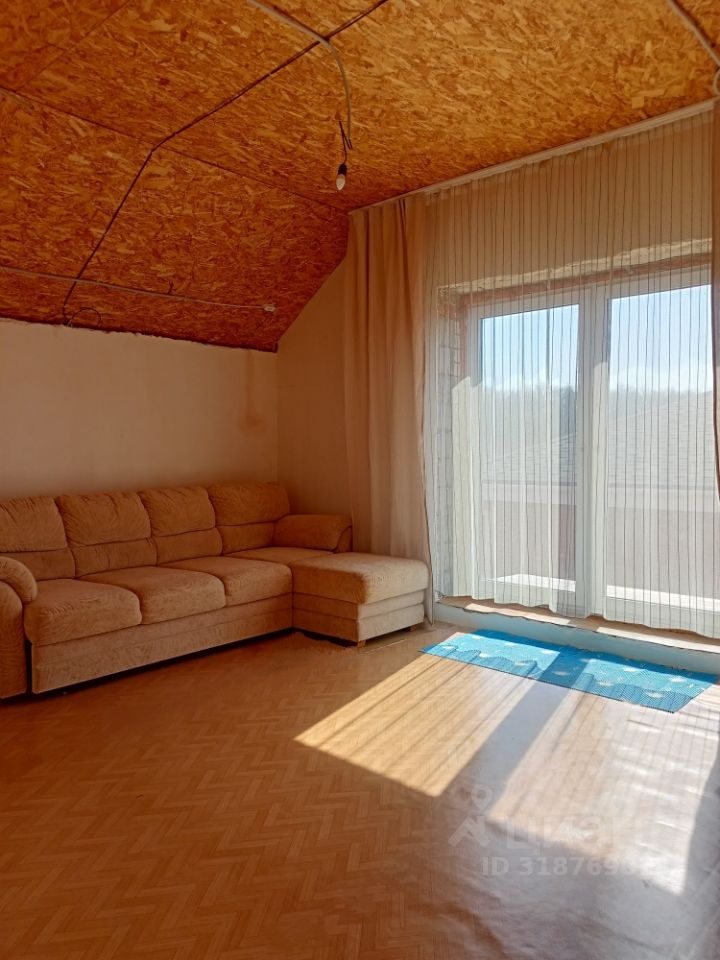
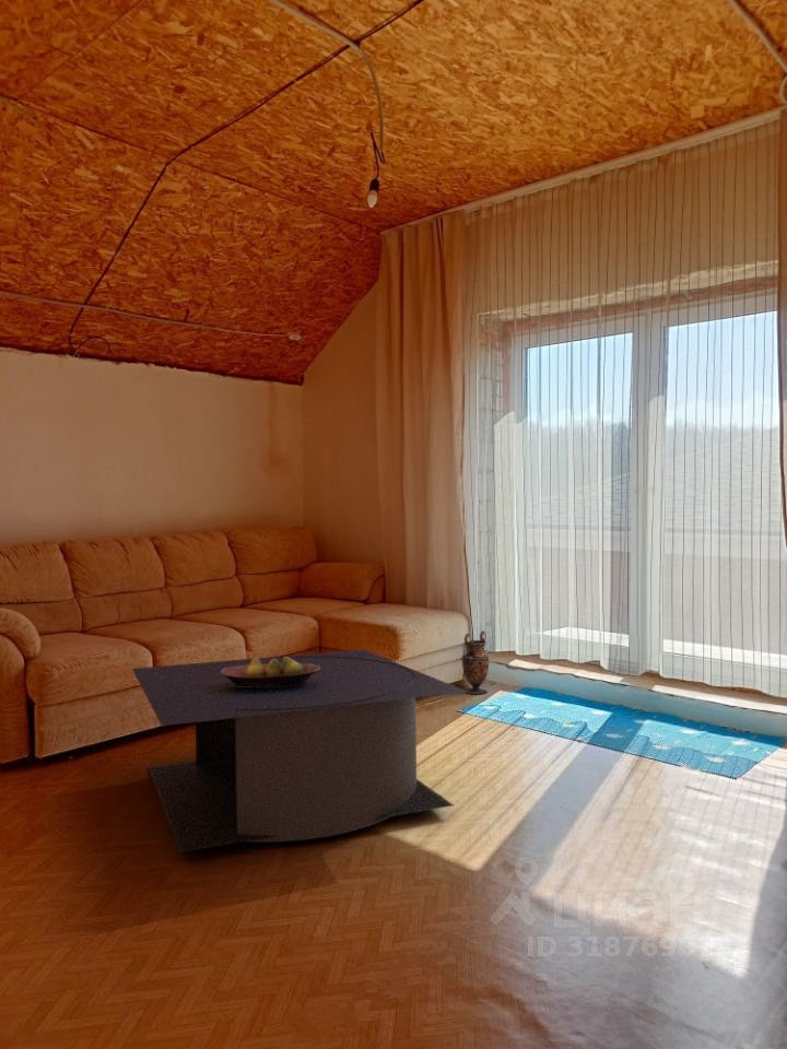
+ fruit bowl (270, 670)
+ coffee table (285, 733)
+ vase (475, 661)
